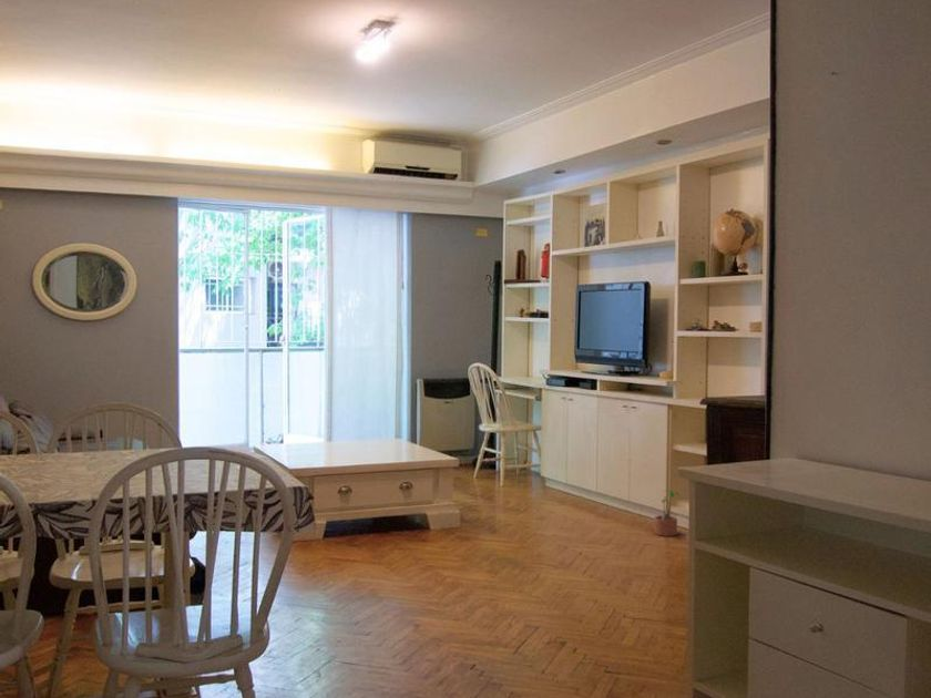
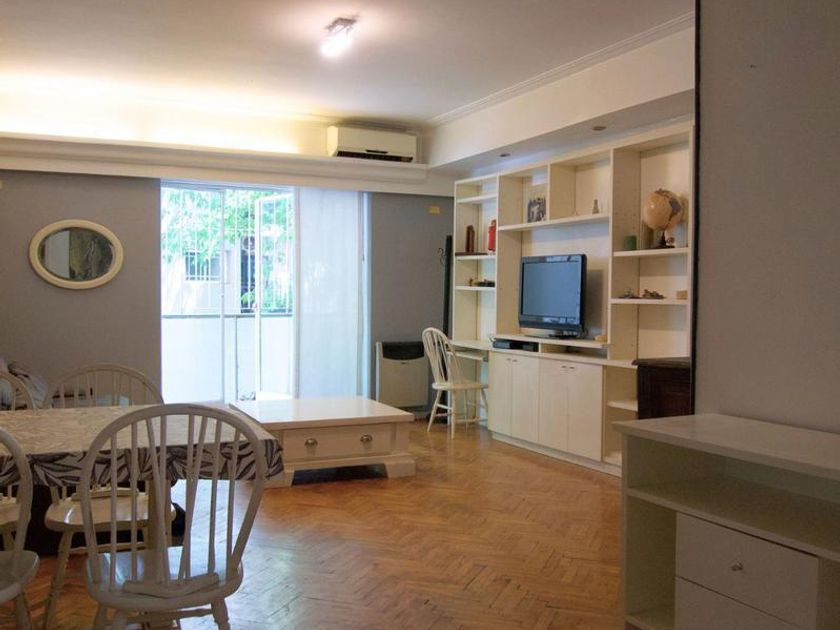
- potted plant (668, 511)
